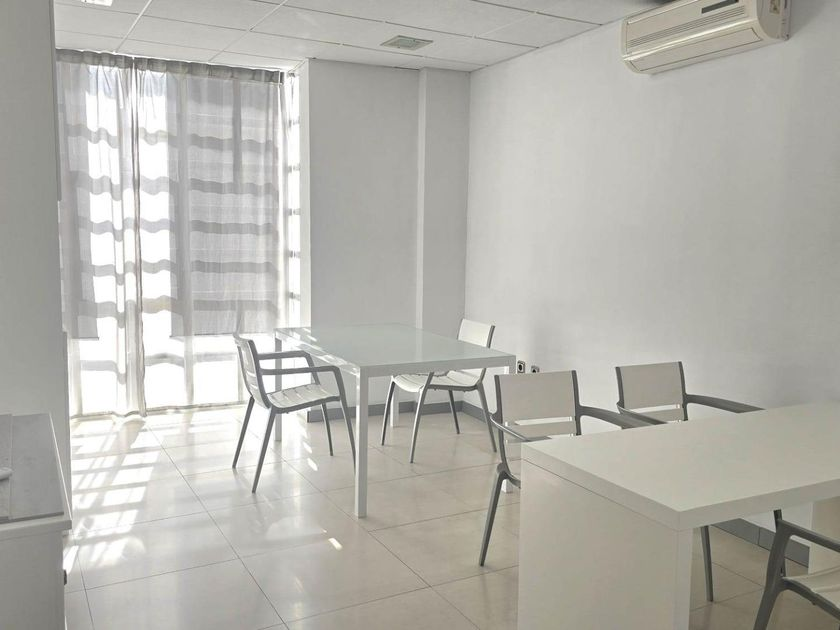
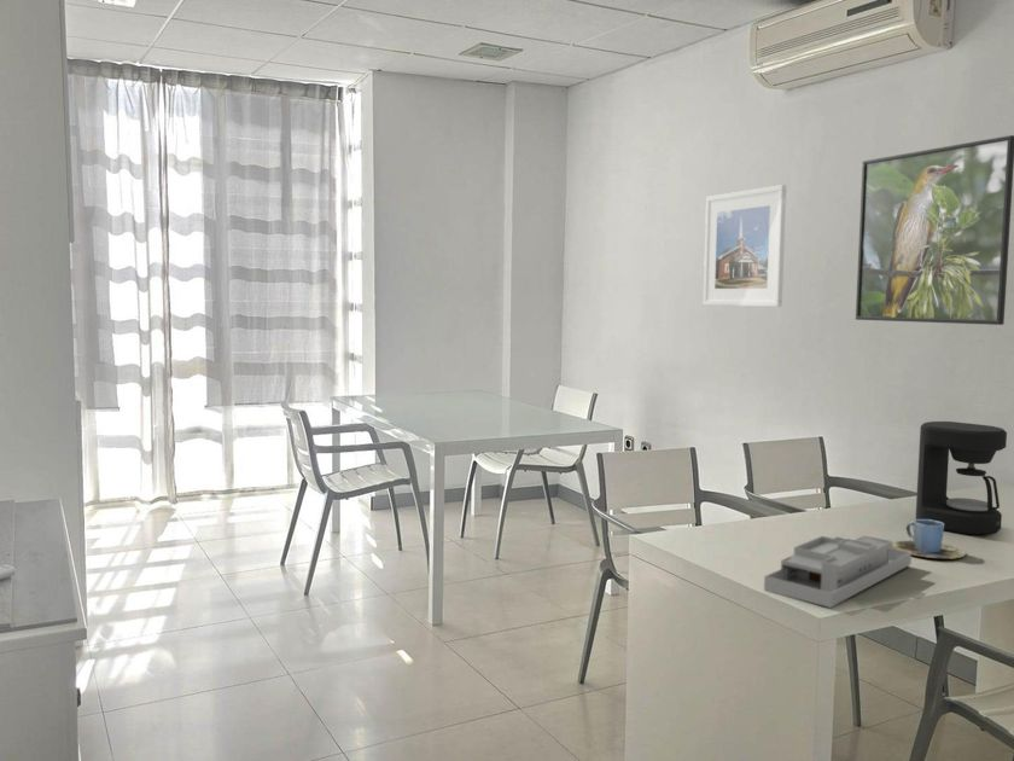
+ desk organizer (841, 559)
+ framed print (741, 249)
+ cup (928, 535)
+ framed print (927, 236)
+ coffee maker (960, 474)
